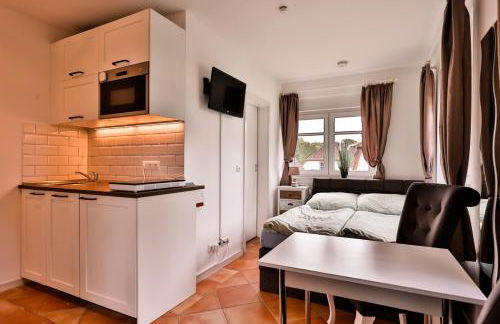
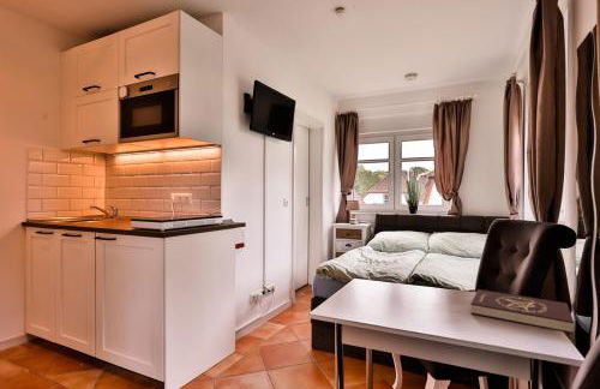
+ book (518, 307)
